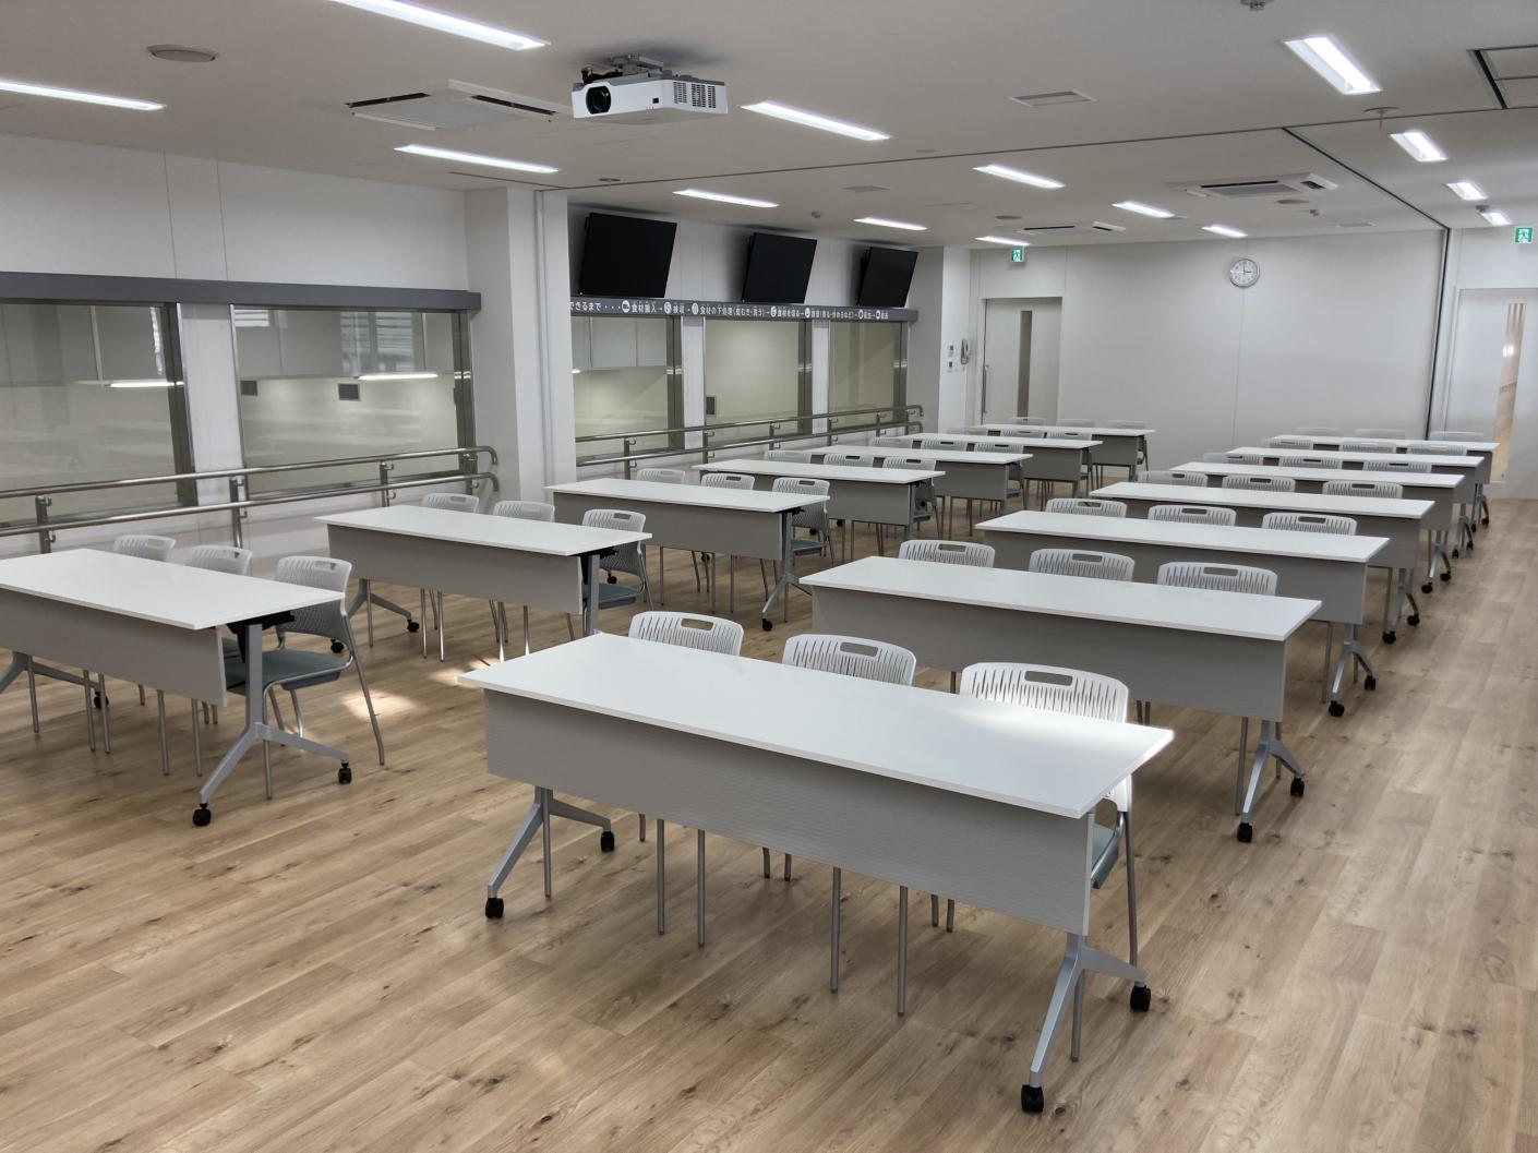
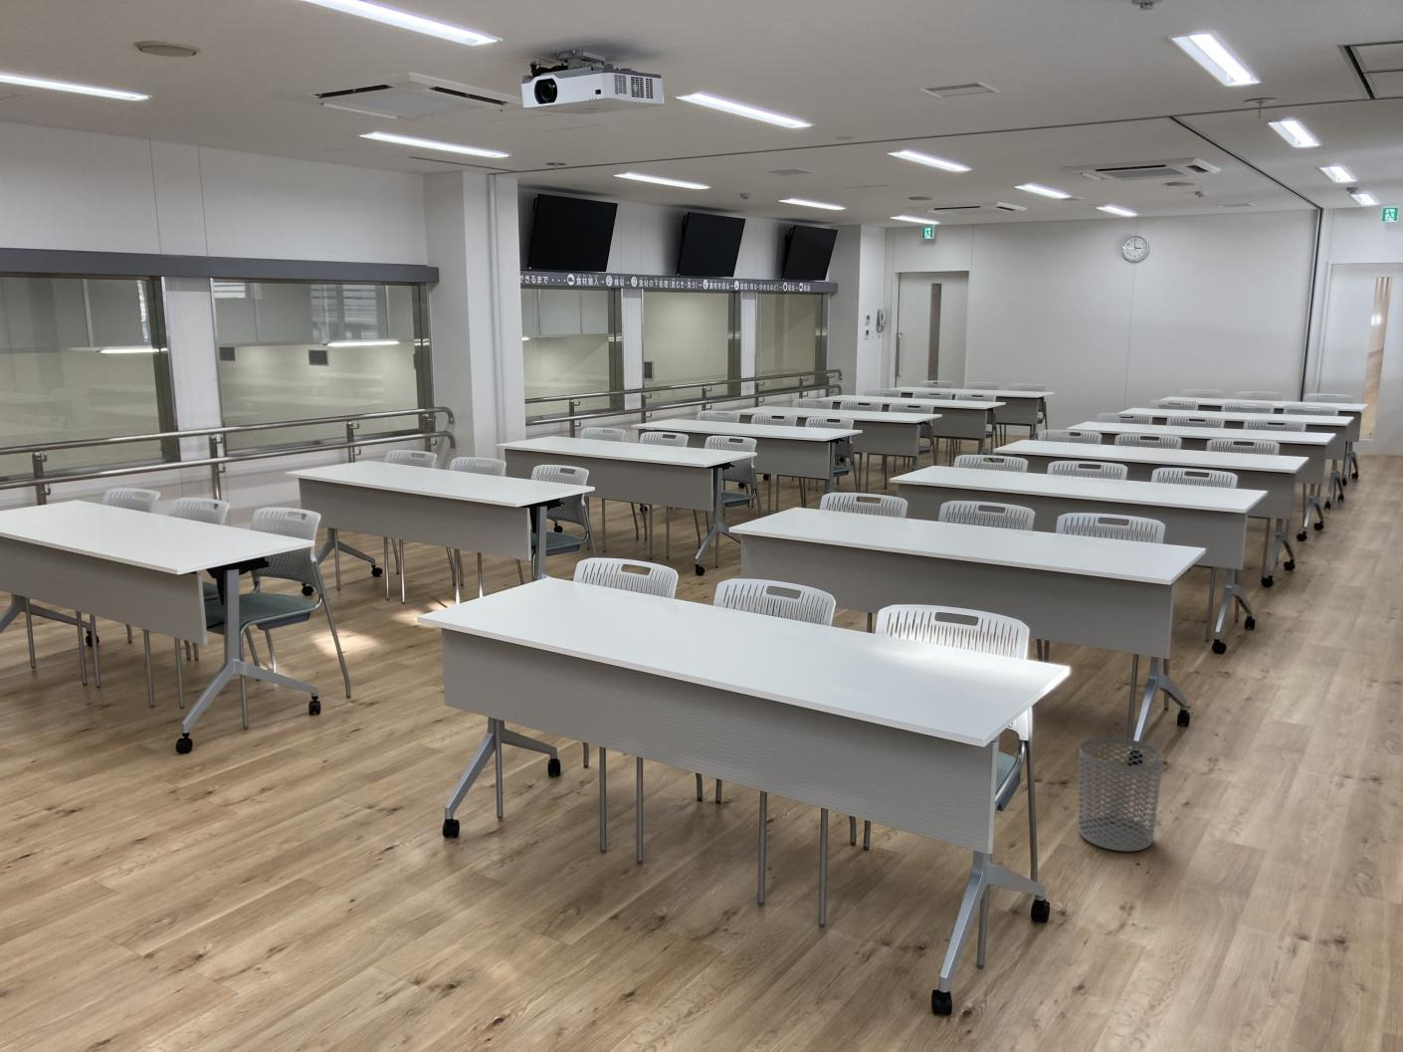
+ waste bin (1117, 795)
